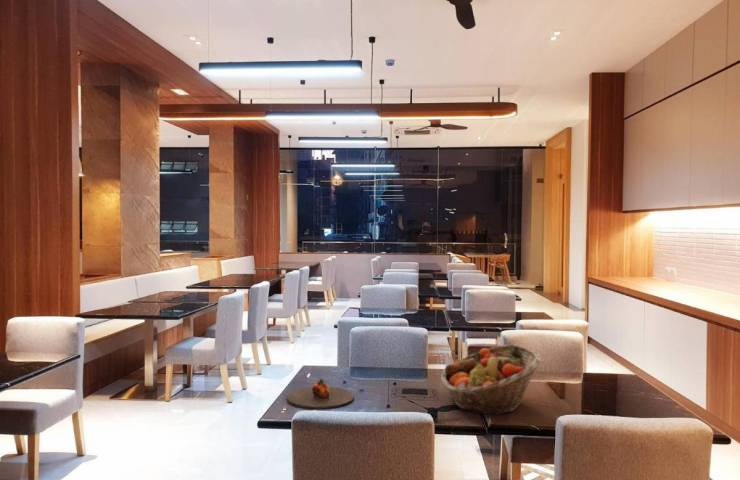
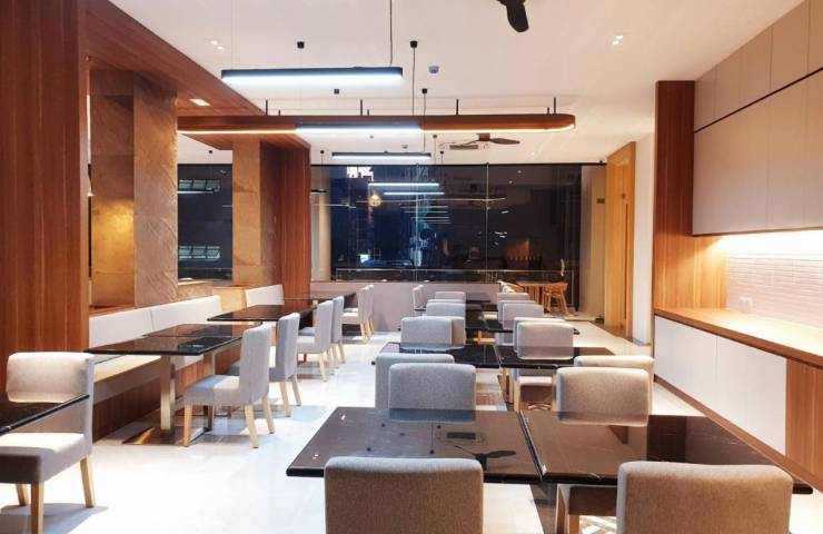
- plate (320, 388)
- fruit basket (489, 376)
